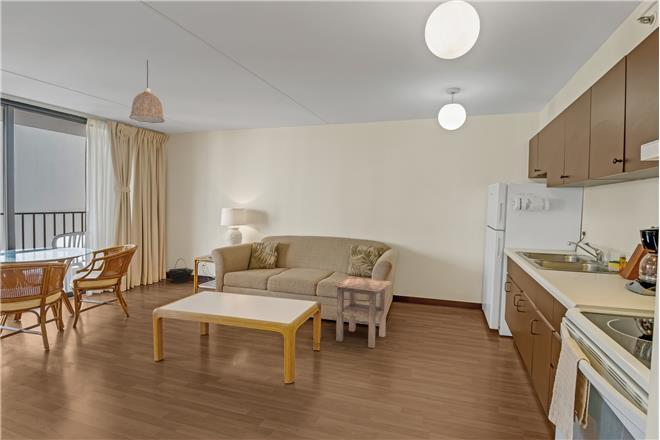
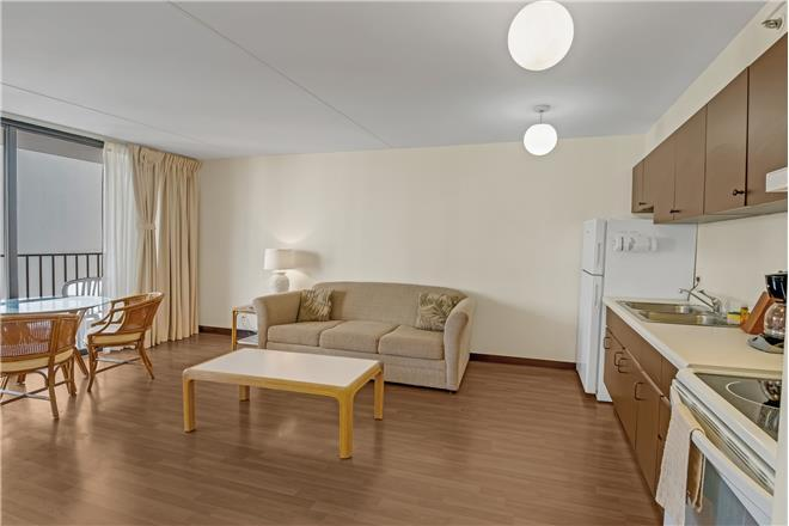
- basket (180, 270)
- side table (362, 310)
- pendant lamp (147, 89)
